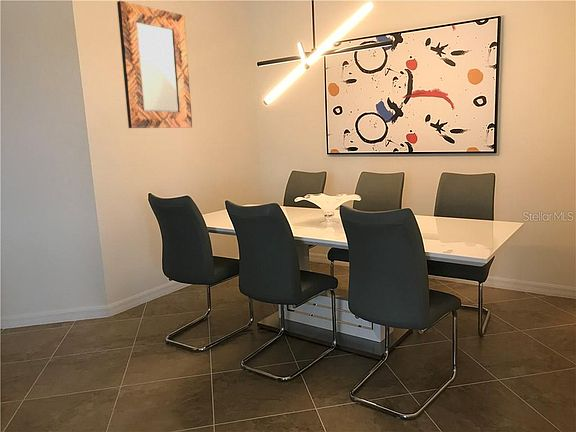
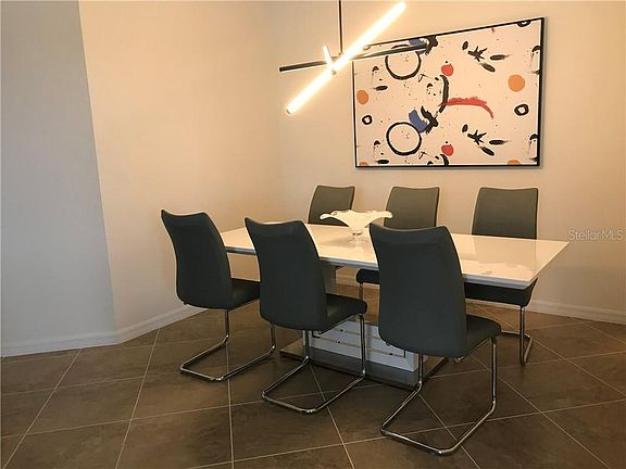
- home mirror (157, 69)
